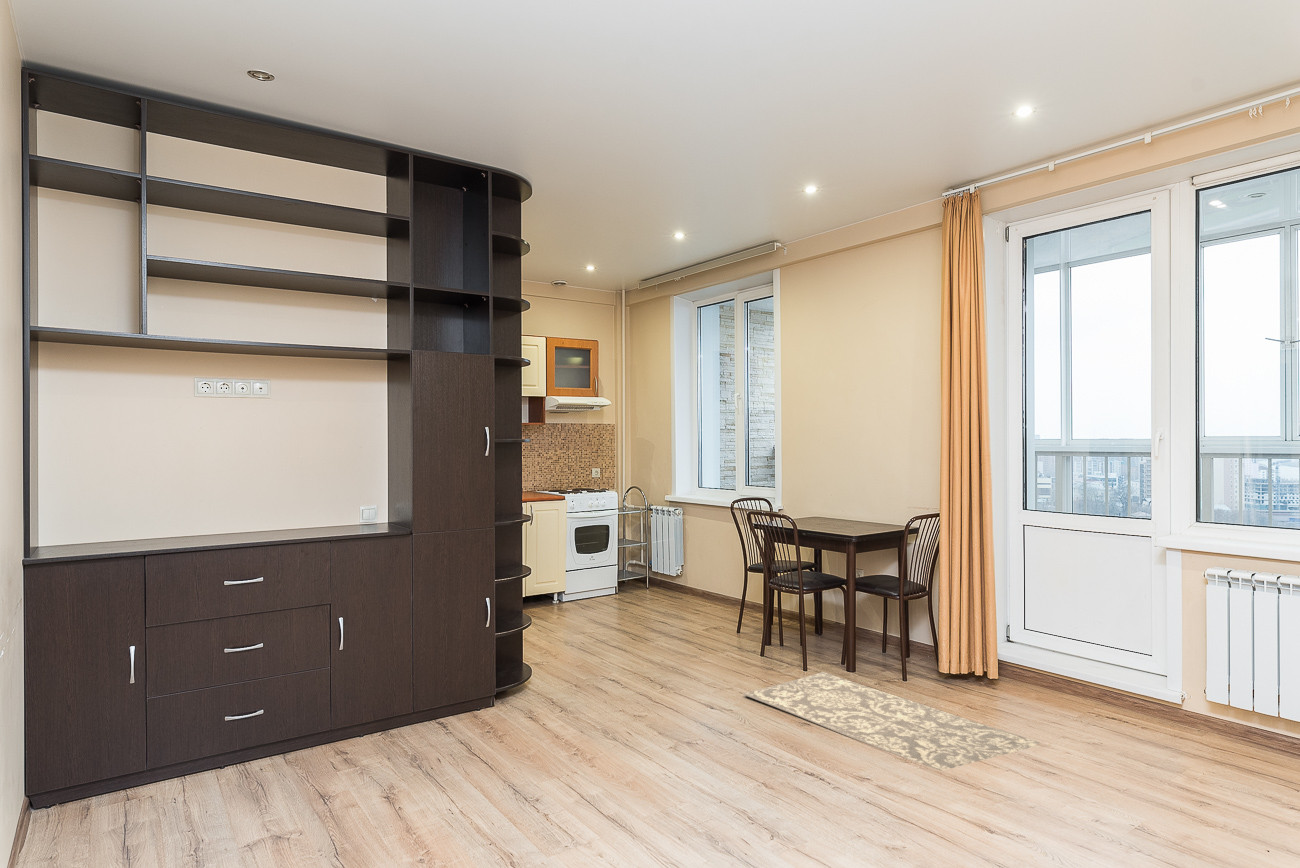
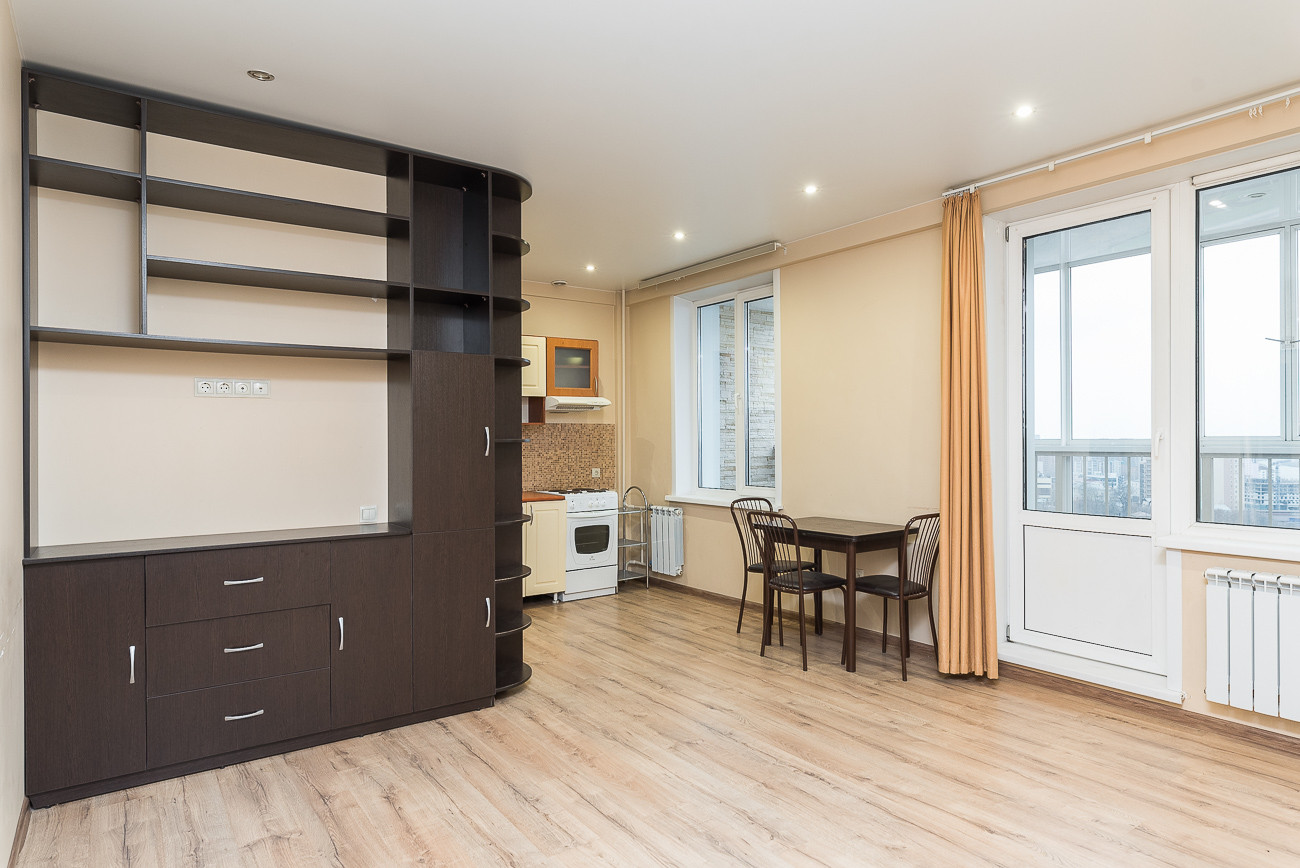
- rug (880, 716)
